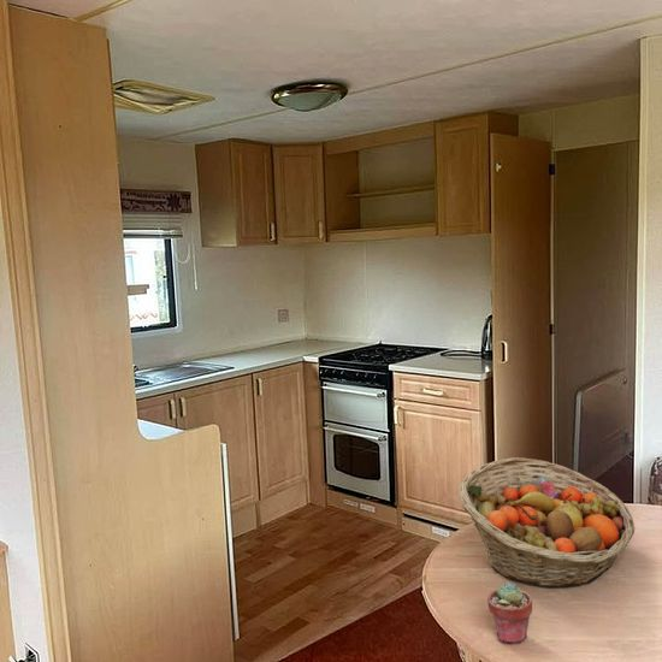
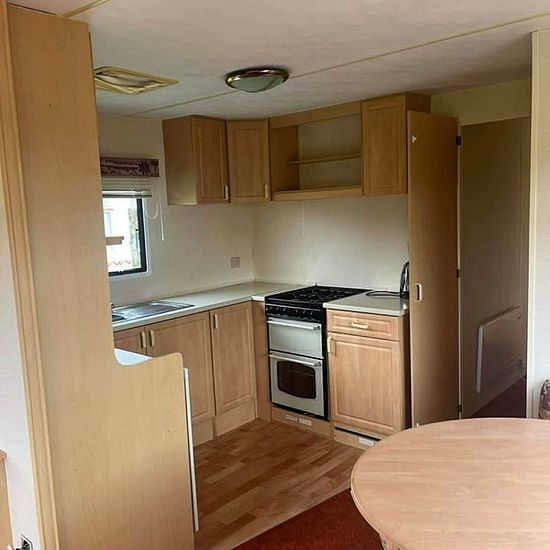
- potted succulent (510, 609)
- fruit basket (545, 518)
